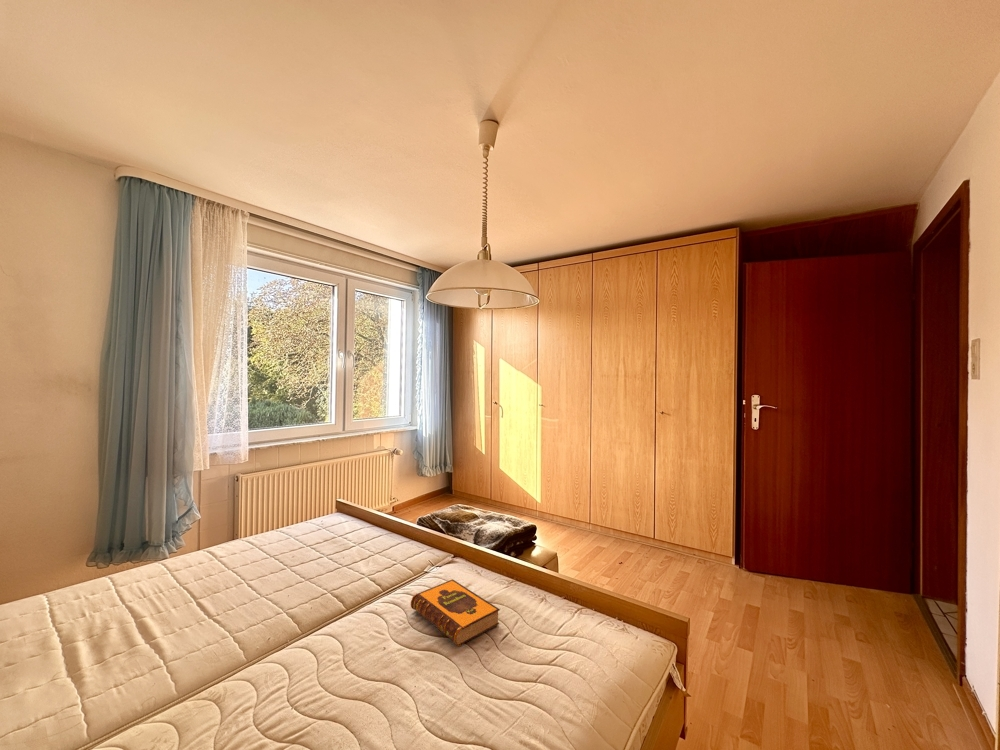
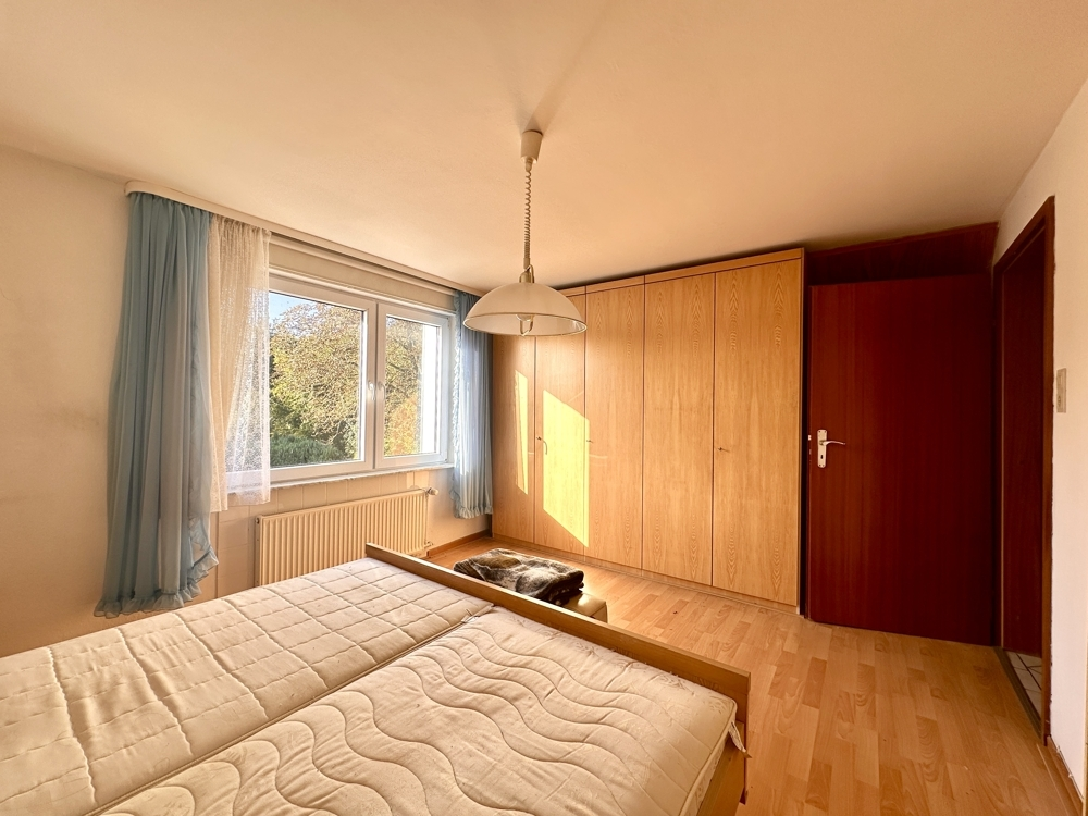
- hardback book (453, 610)
